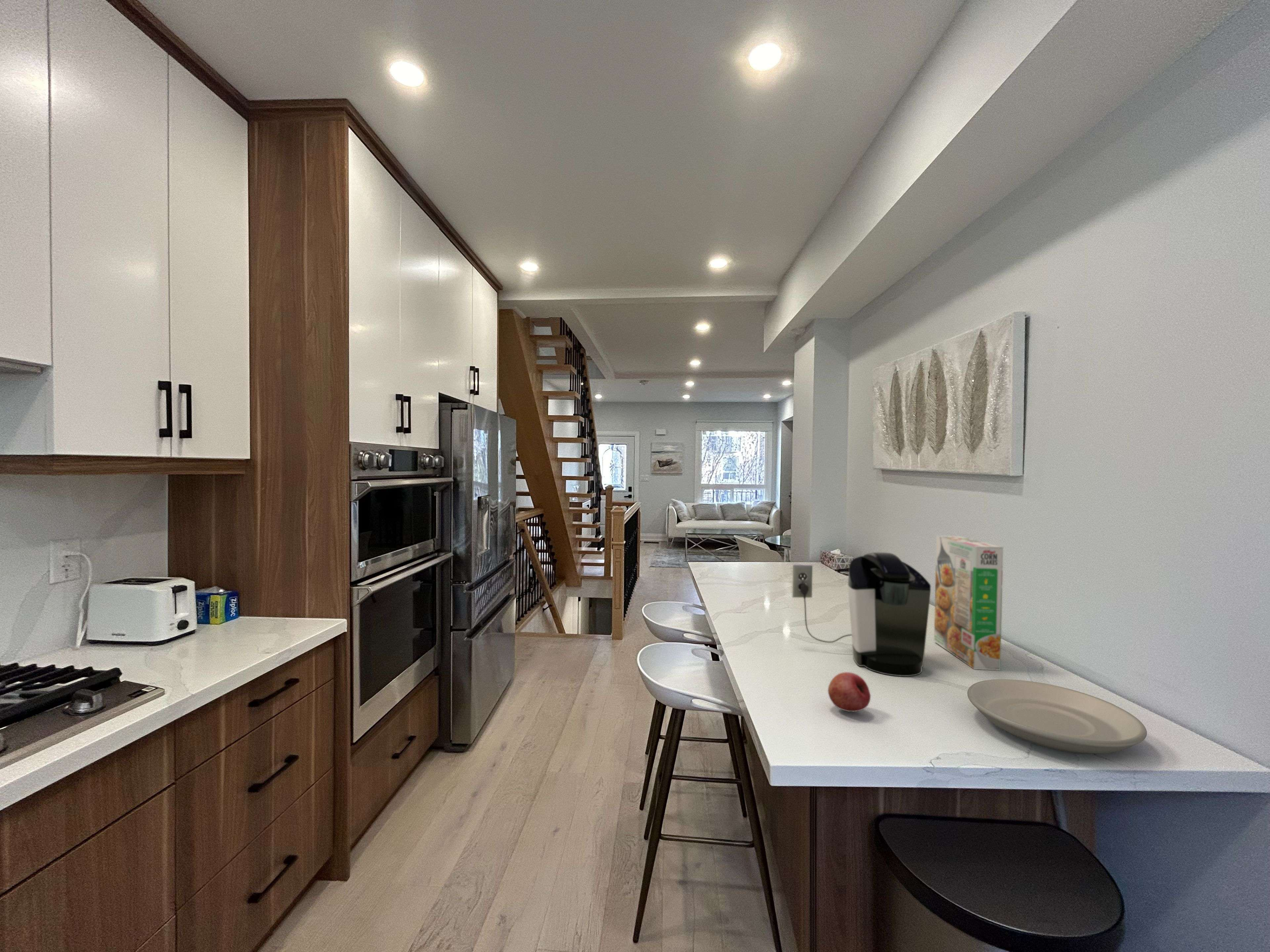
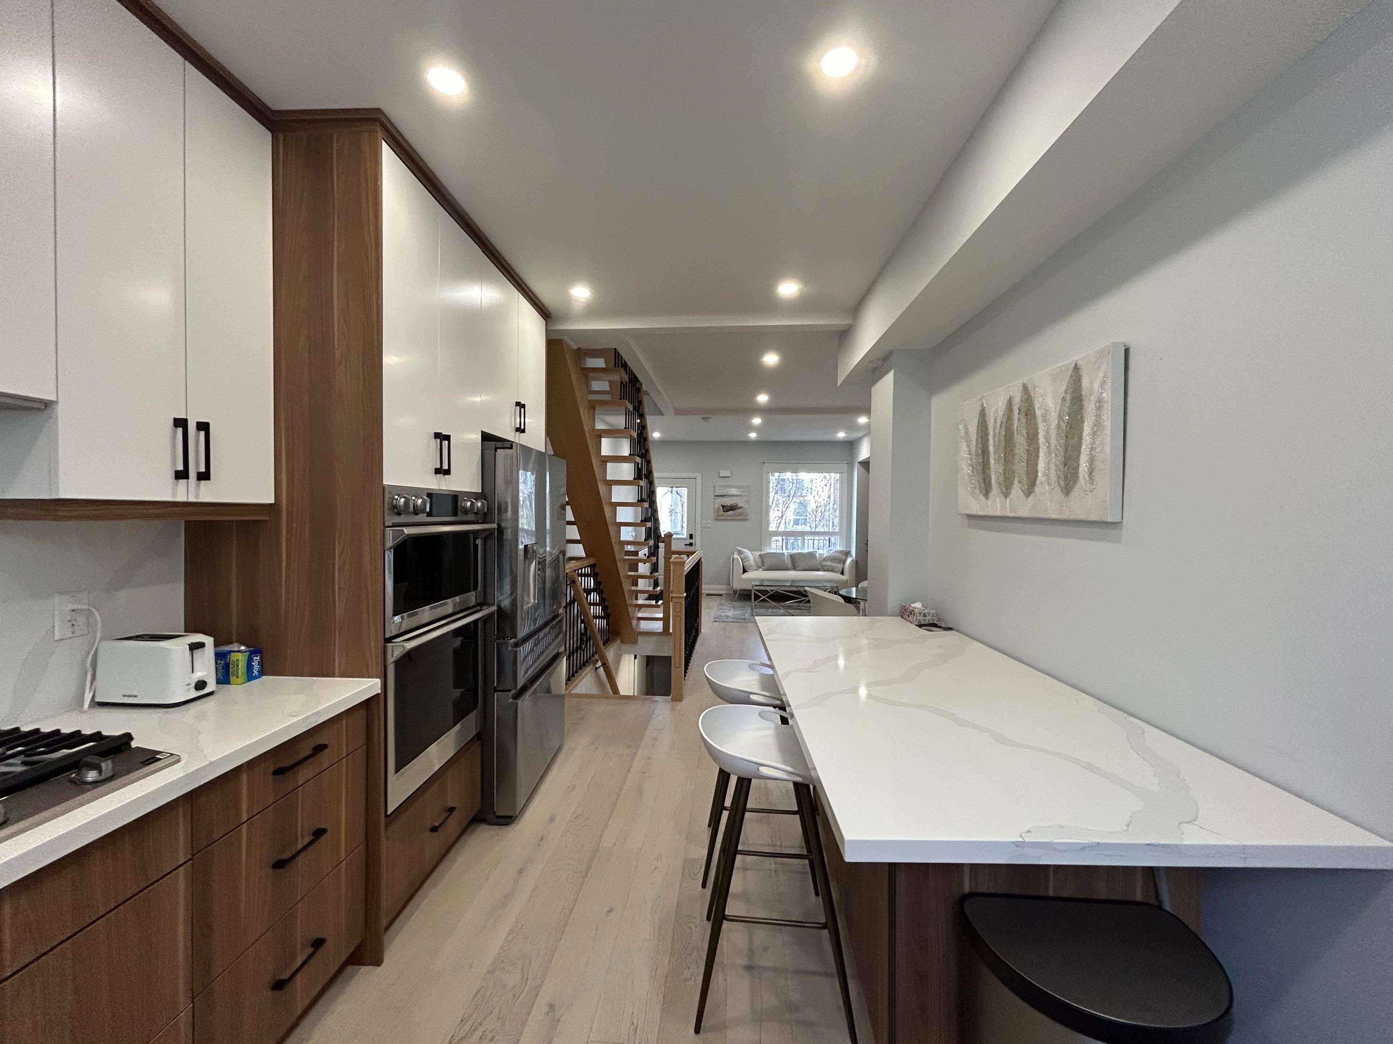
- cereal box (966, 598)
- coffee maker (864, 607)
- plate (1050, 717)
- fruit (849, 692)
